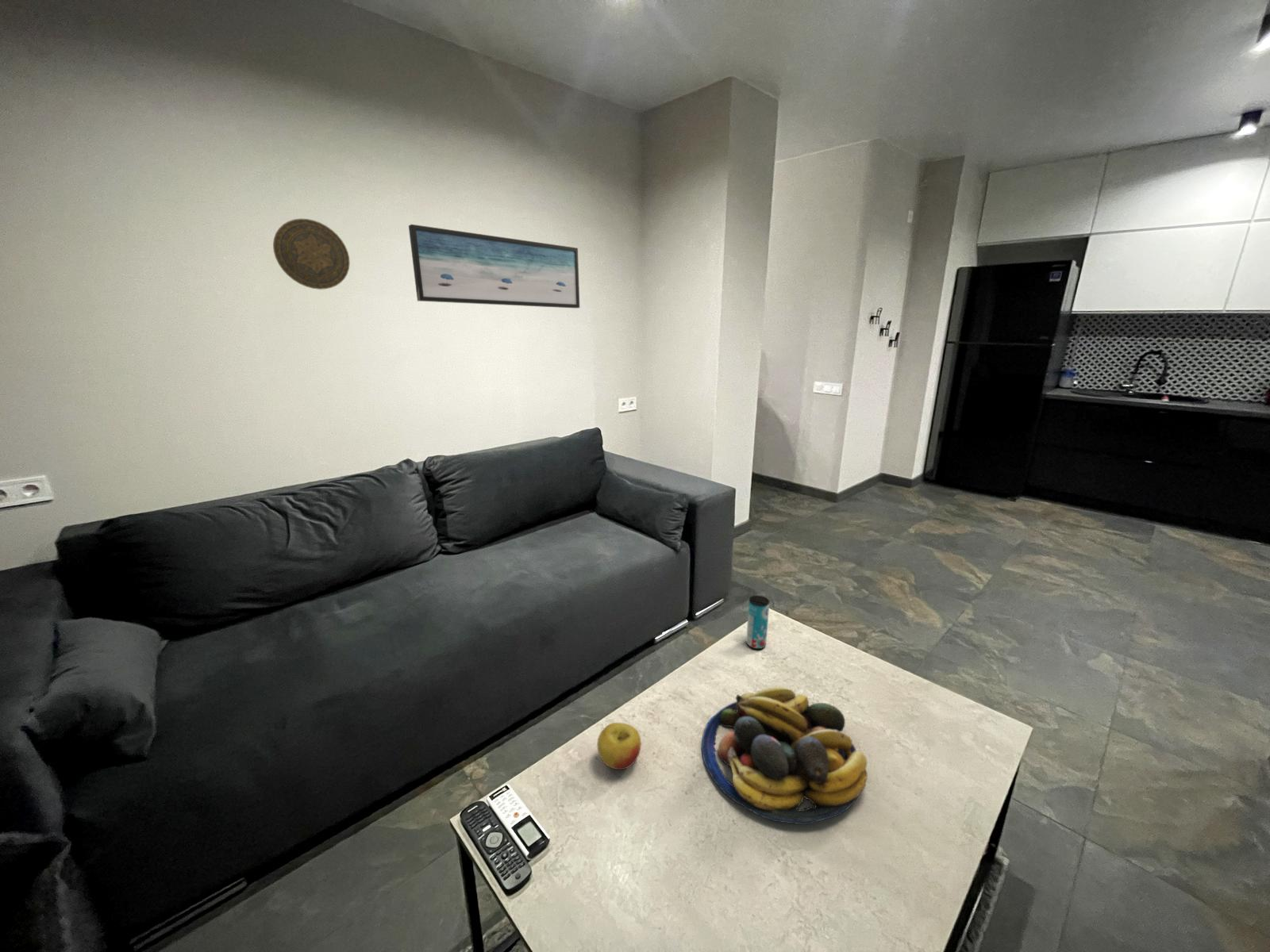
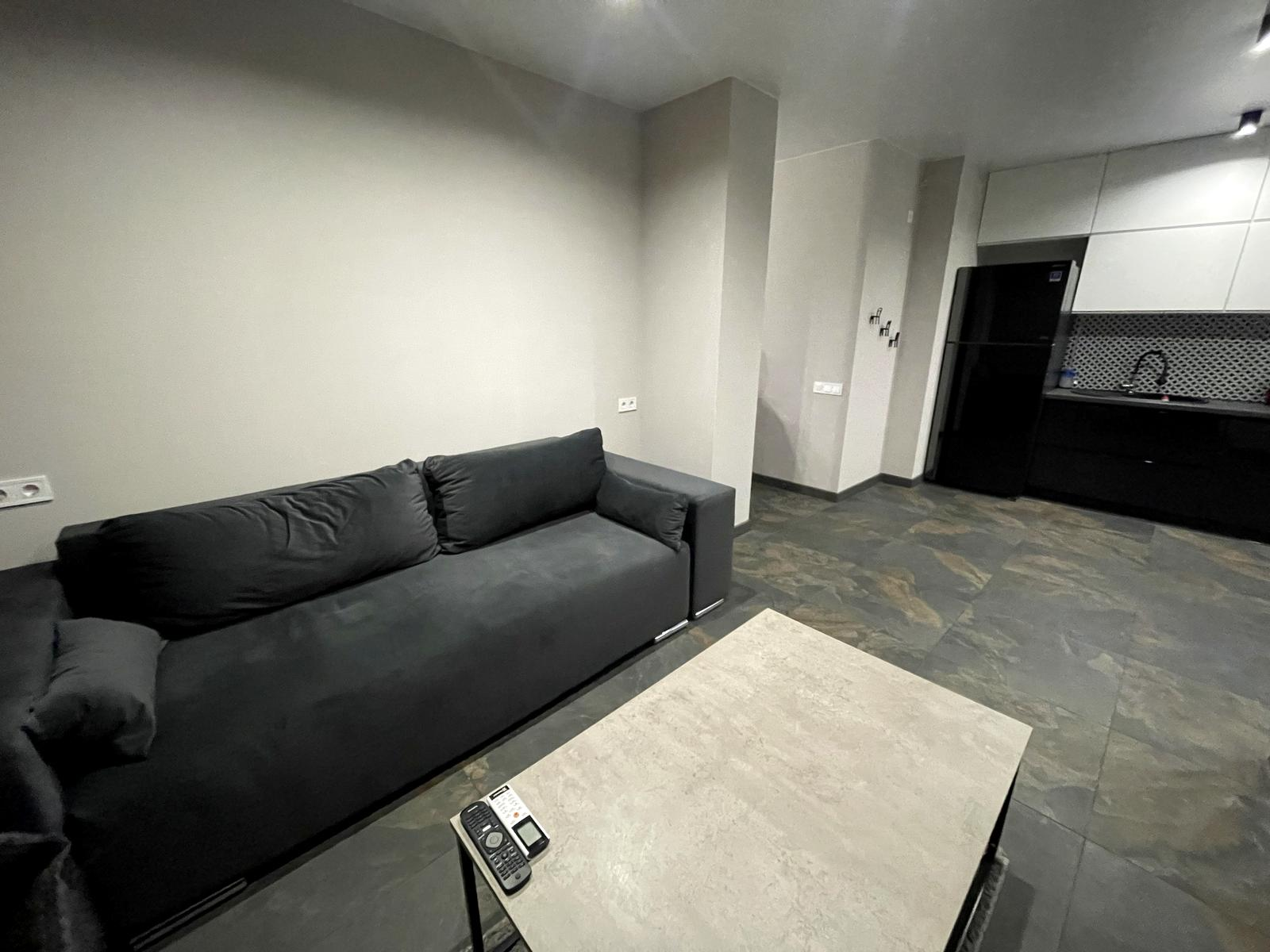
- fruit bowl (780, 730)
- apple (619, 747)
- wall art (505, 271)
- beverage can (757, 622)
- decorative plate (314, 254)
